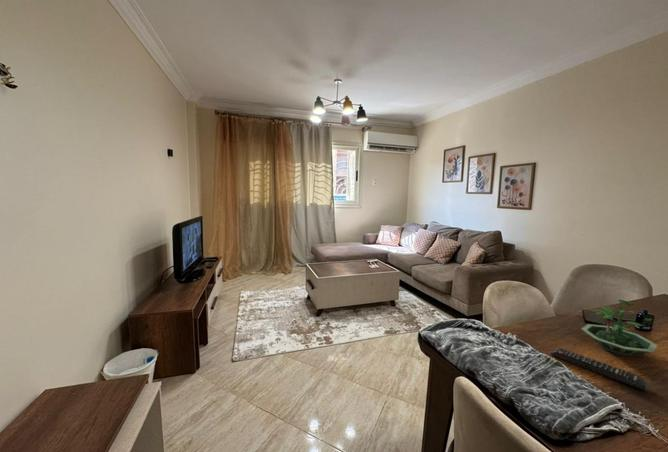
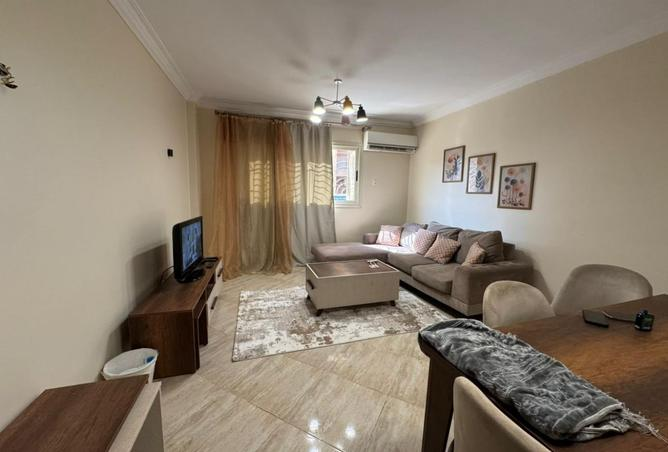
- terrarium (621, 308)
- remote control (595, 366)
